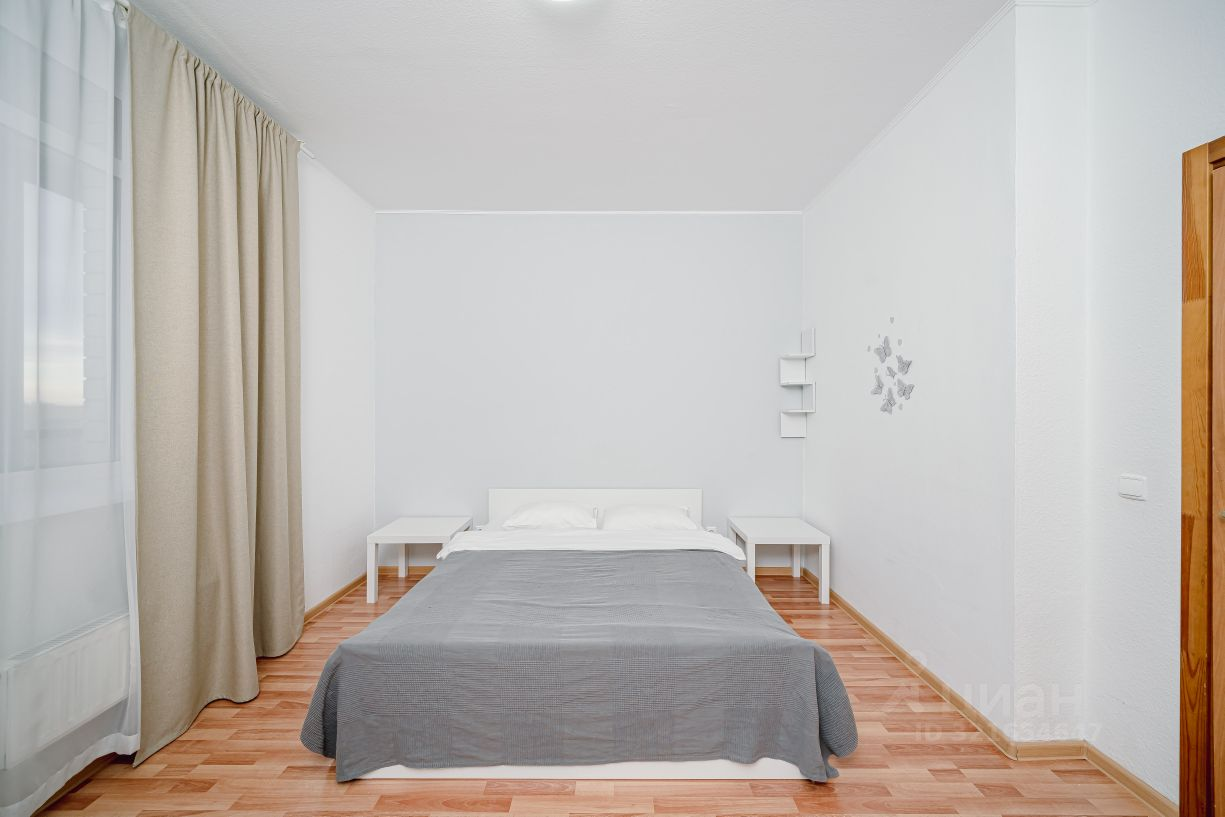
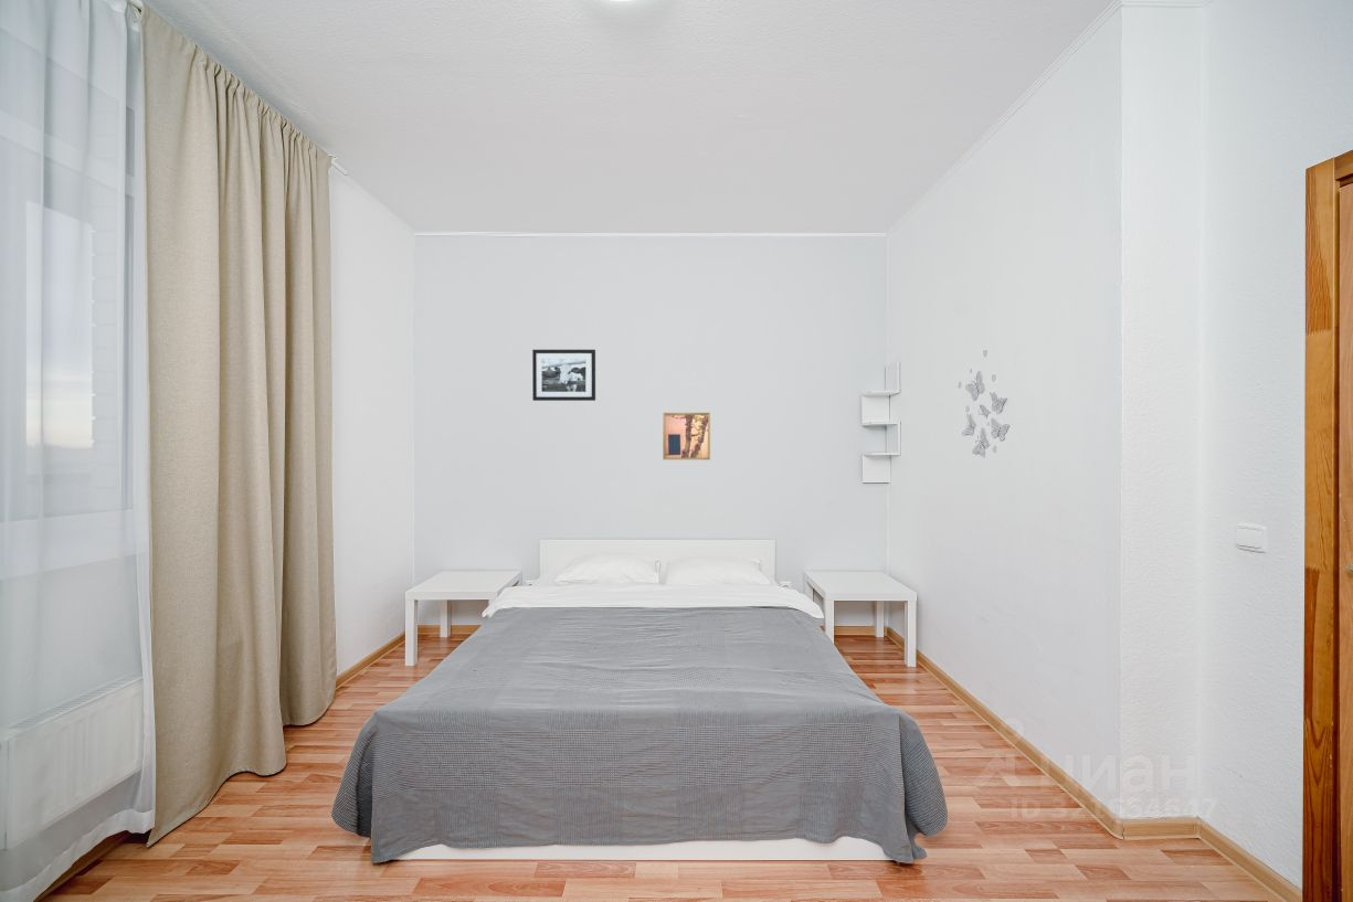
+ picture frame (563, 374)
+ wall art (686, 436)
